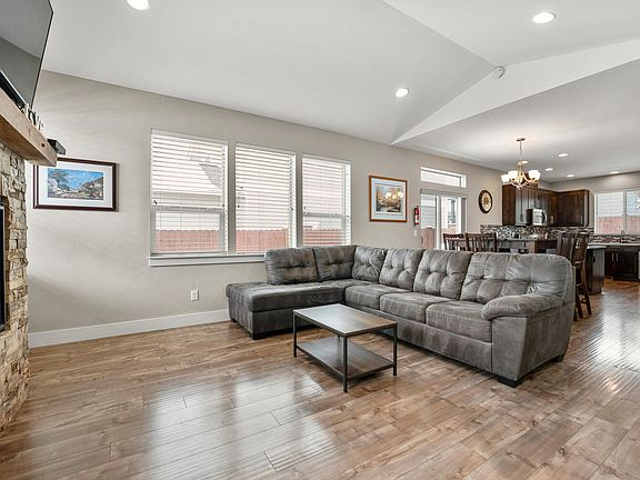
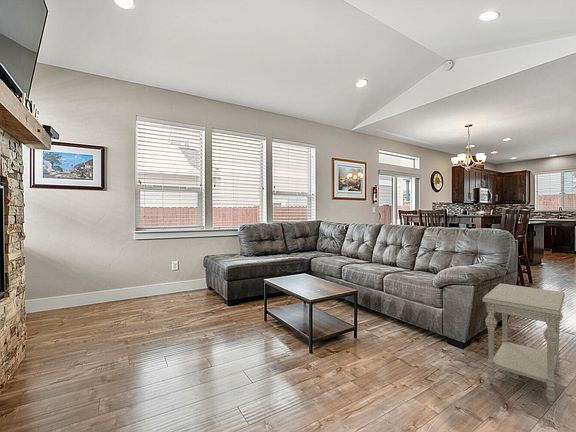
+ side table (521, 345)
